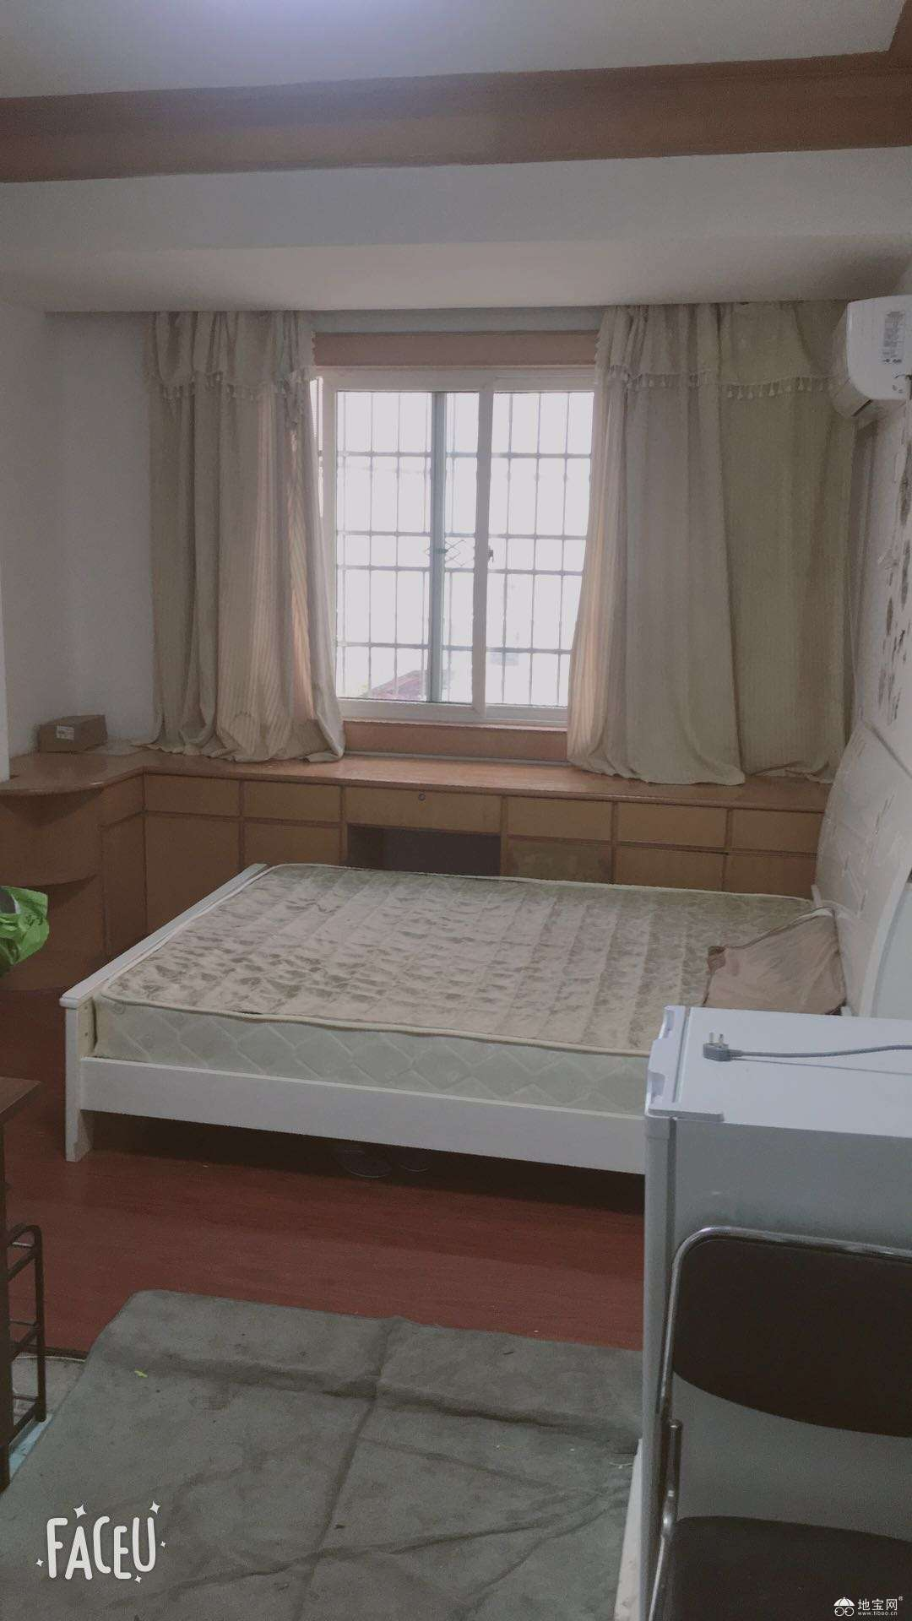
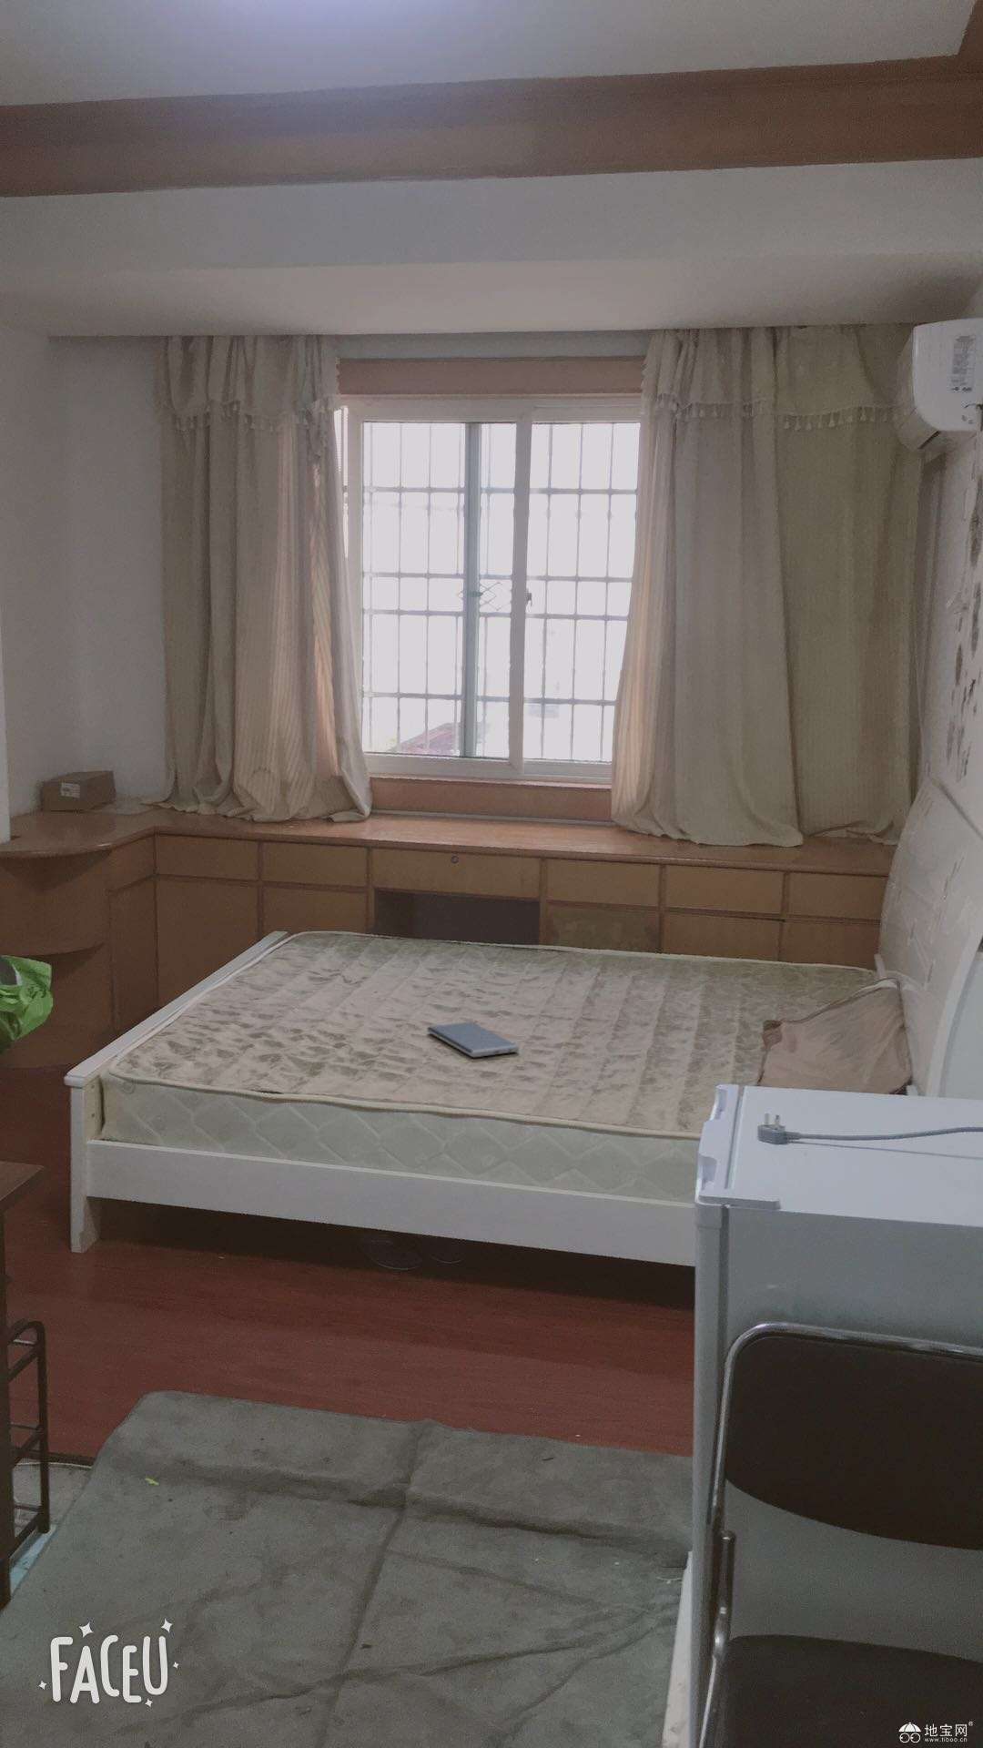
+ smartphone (472, 1038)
